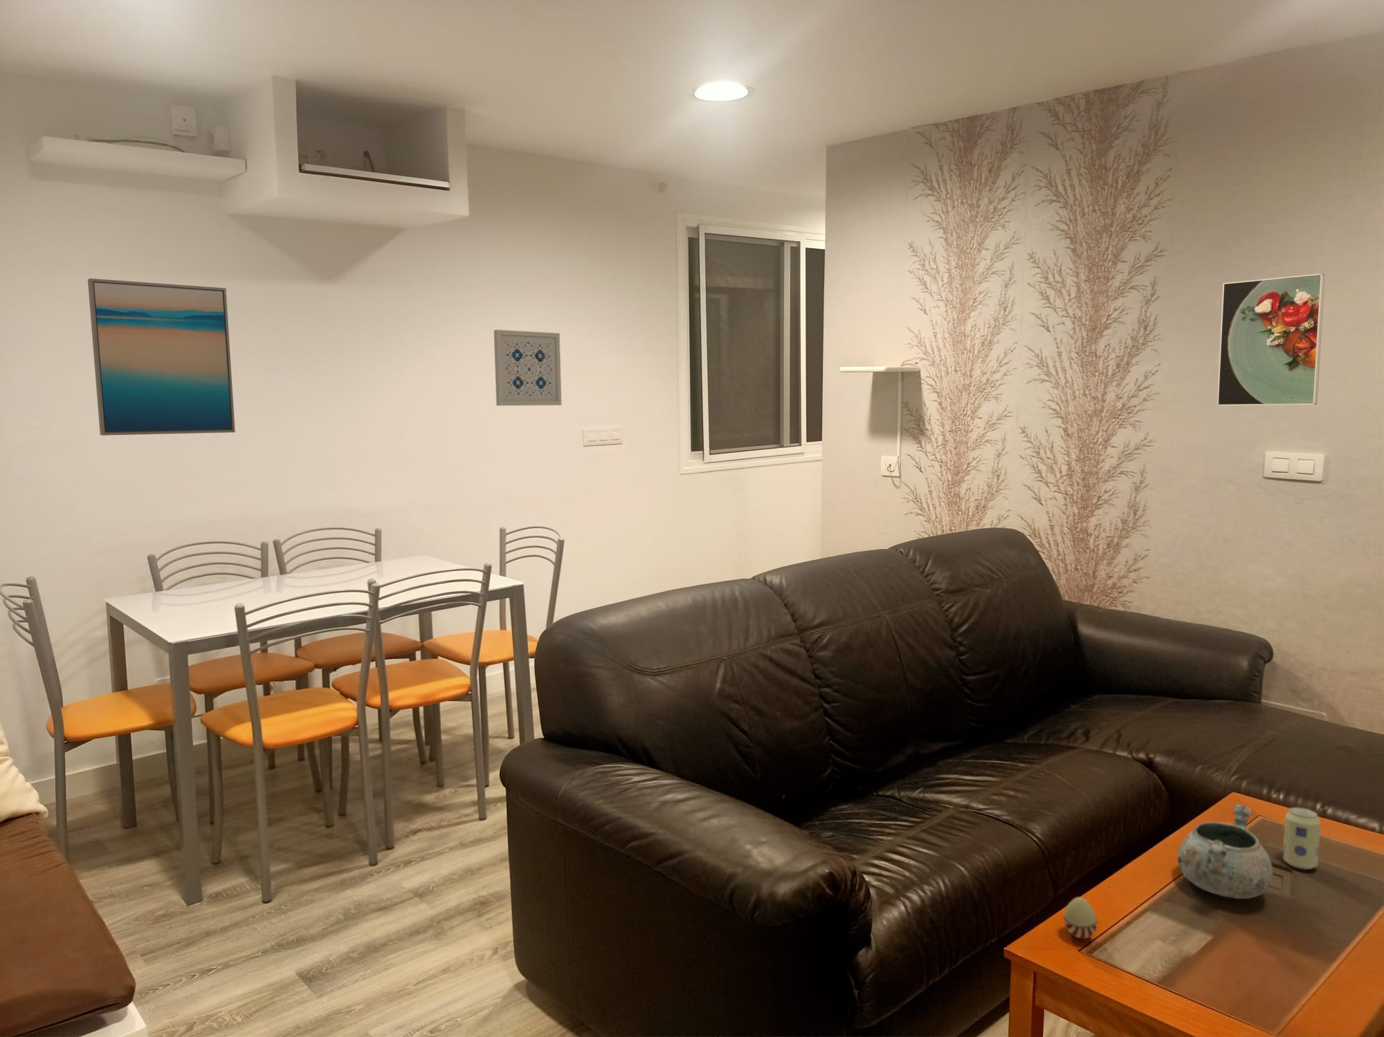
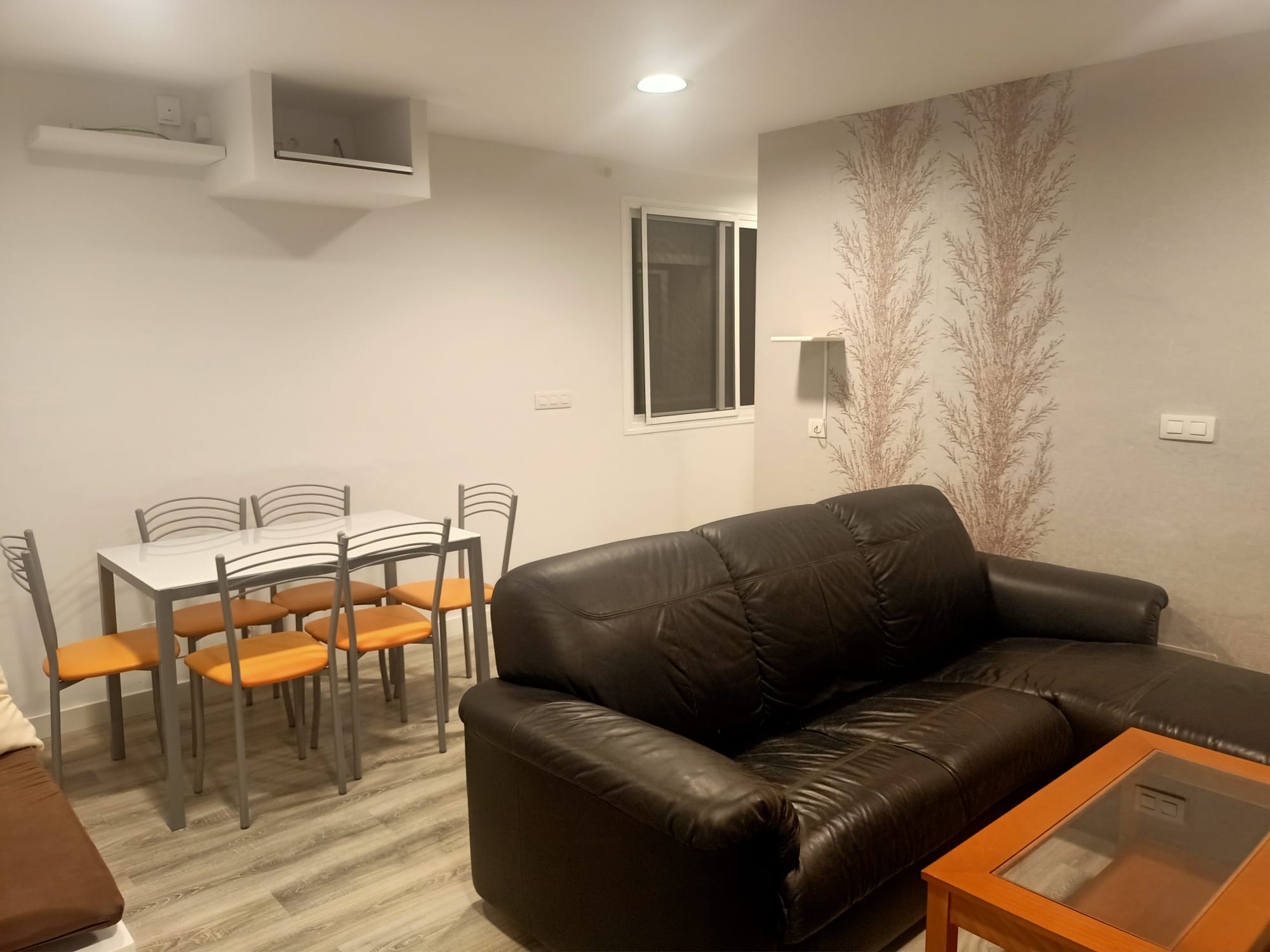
- beverage can (1301, 838)
- decorative bowl (1224, 854)
- wall art (529, 368)
- decorative egg (1080, 916)
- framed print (1268, 342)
- wall art (165, 359)
